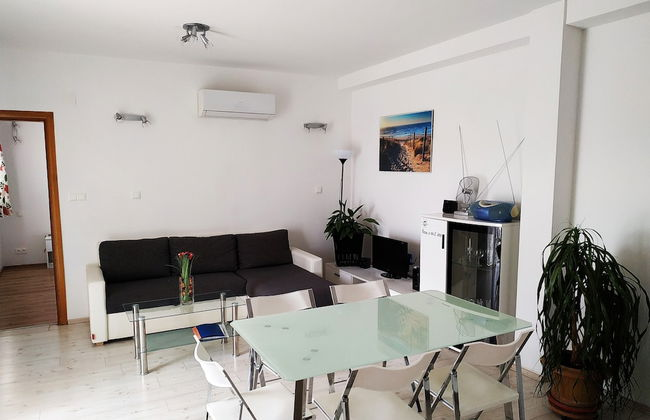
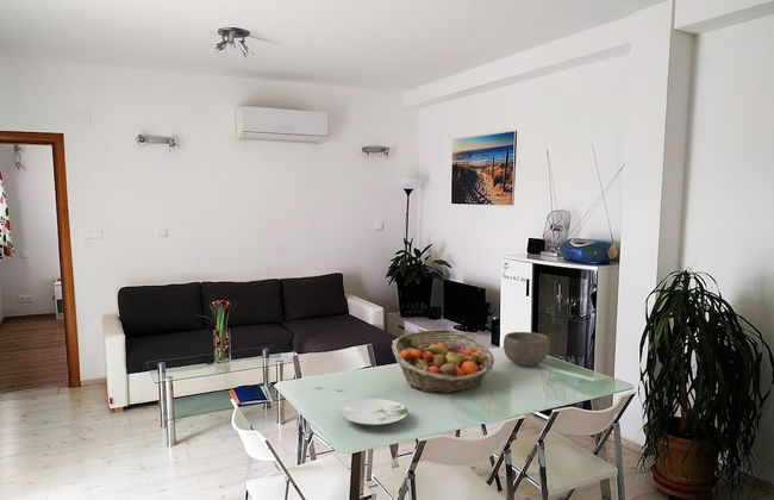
+ plate (374, 414)
+ fruit basket (442, 360)
+ bowl (525, 349)
